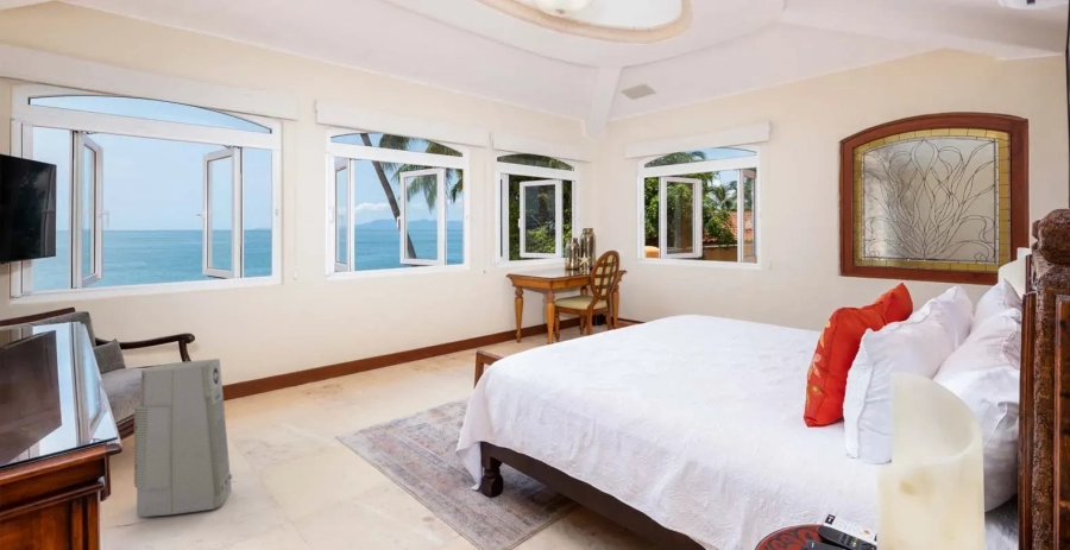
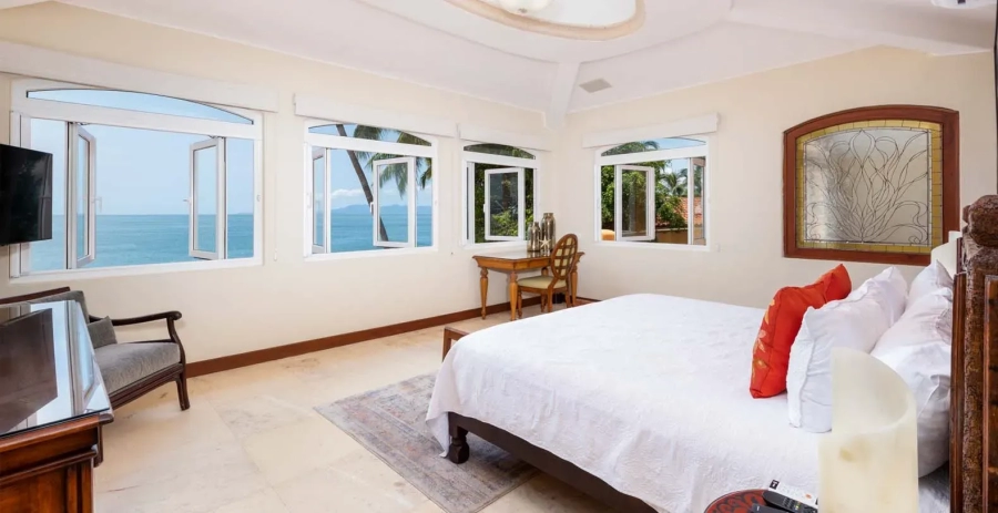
- air purifier (183, 432)
